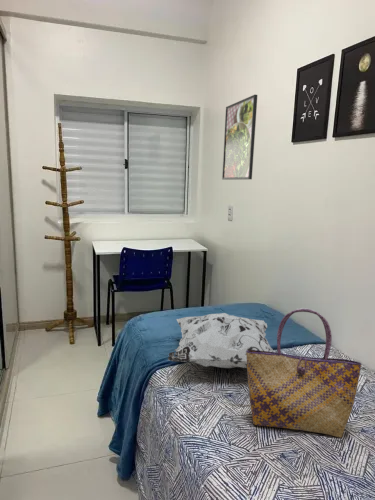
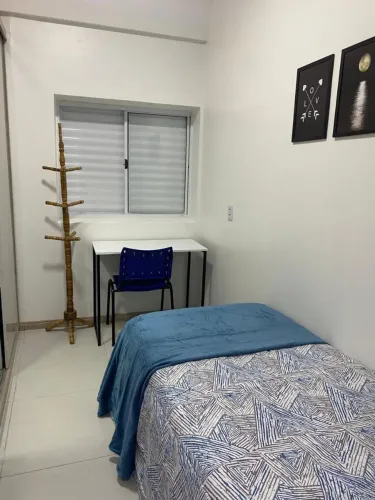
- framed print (238, 141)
- decorative pillow (223, 339)
- tote bag (301, 368)
